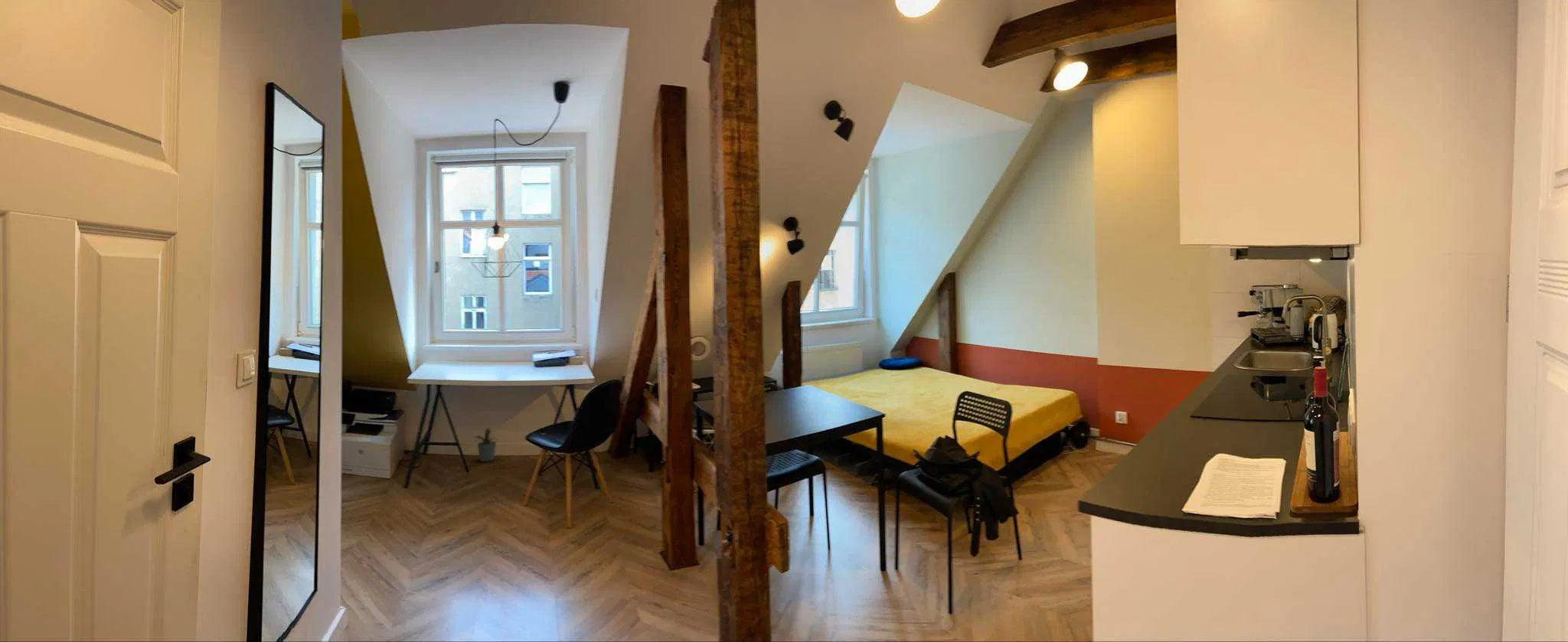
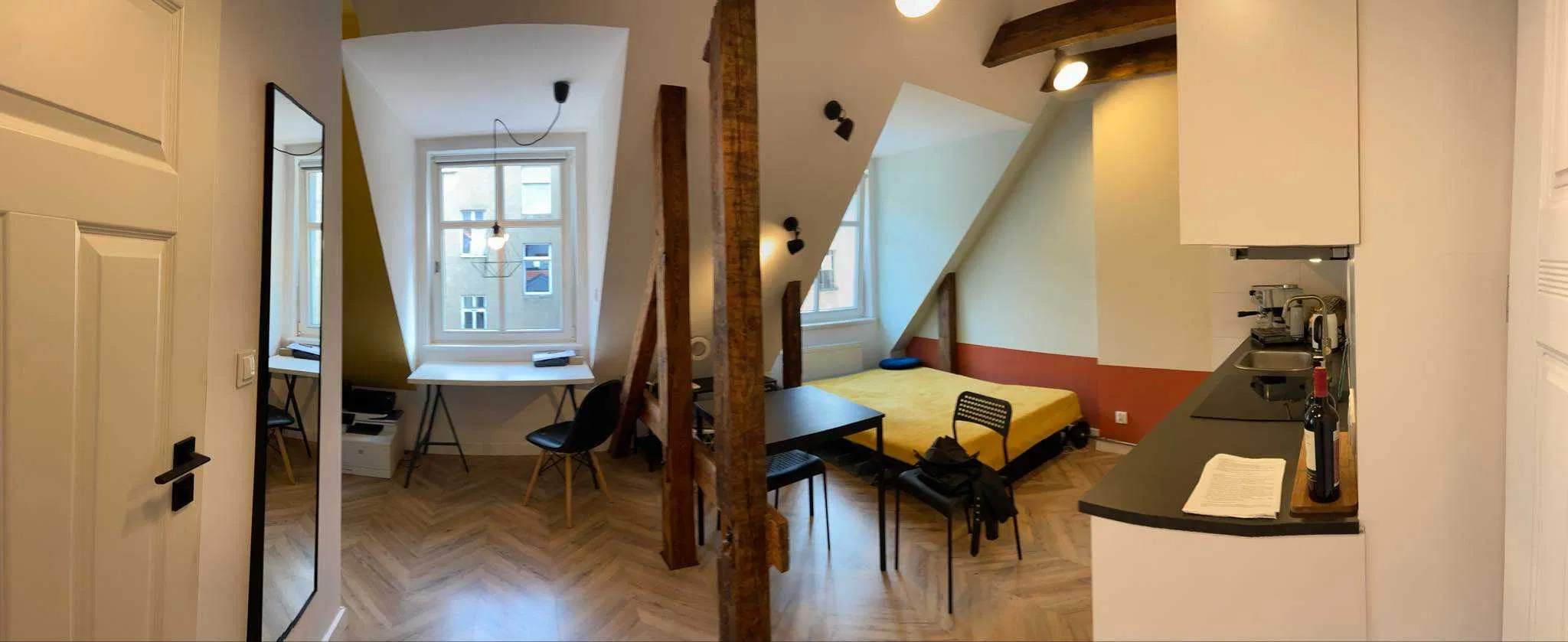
- potted plant (485, 444)
